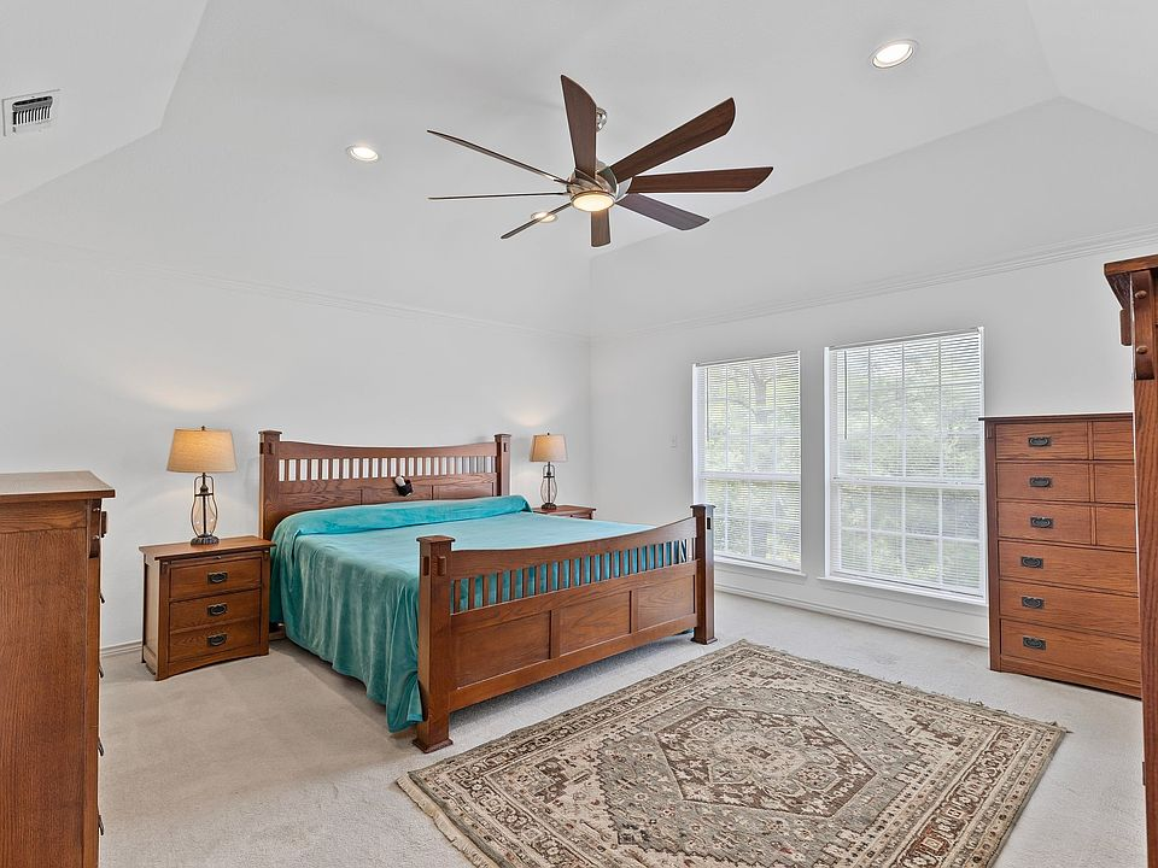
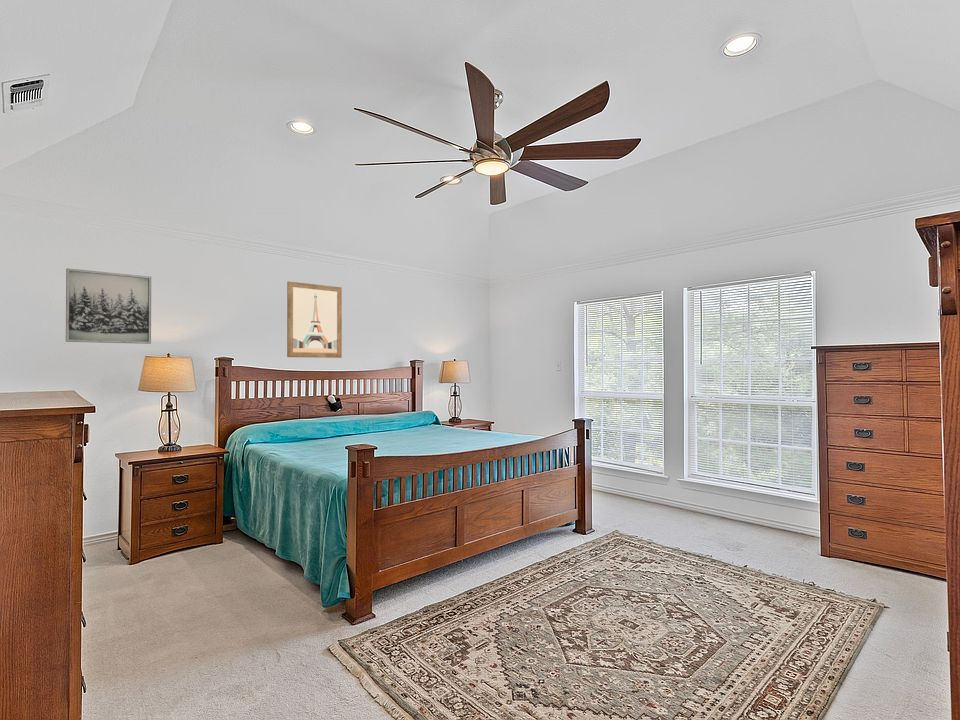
+ wall art (315, 321)
+ wall art (110, 307)
